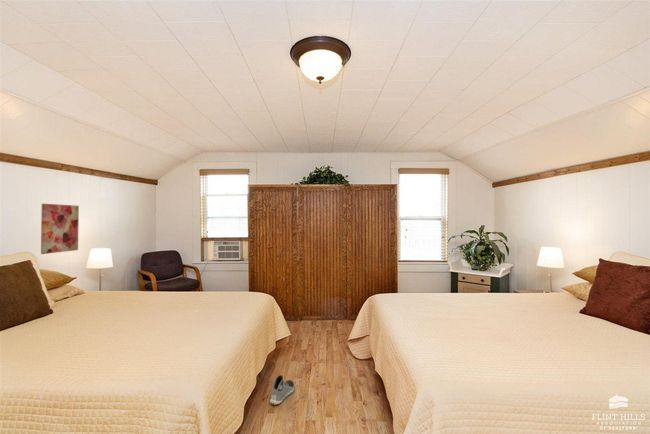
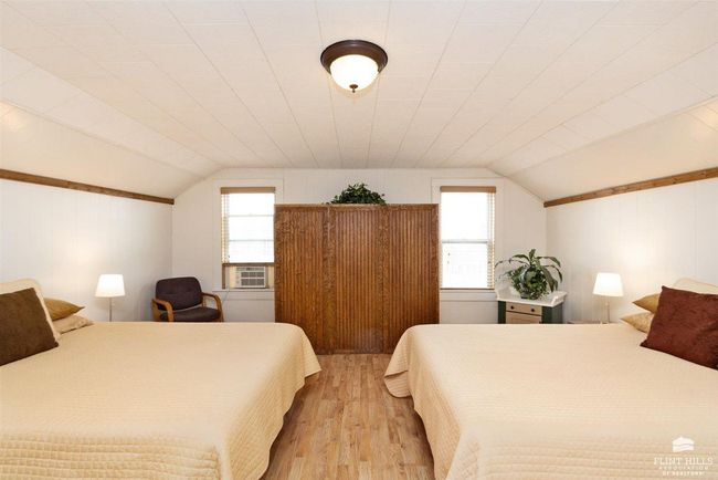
- wall art (61, 228)
- sneaker (283, 384)
